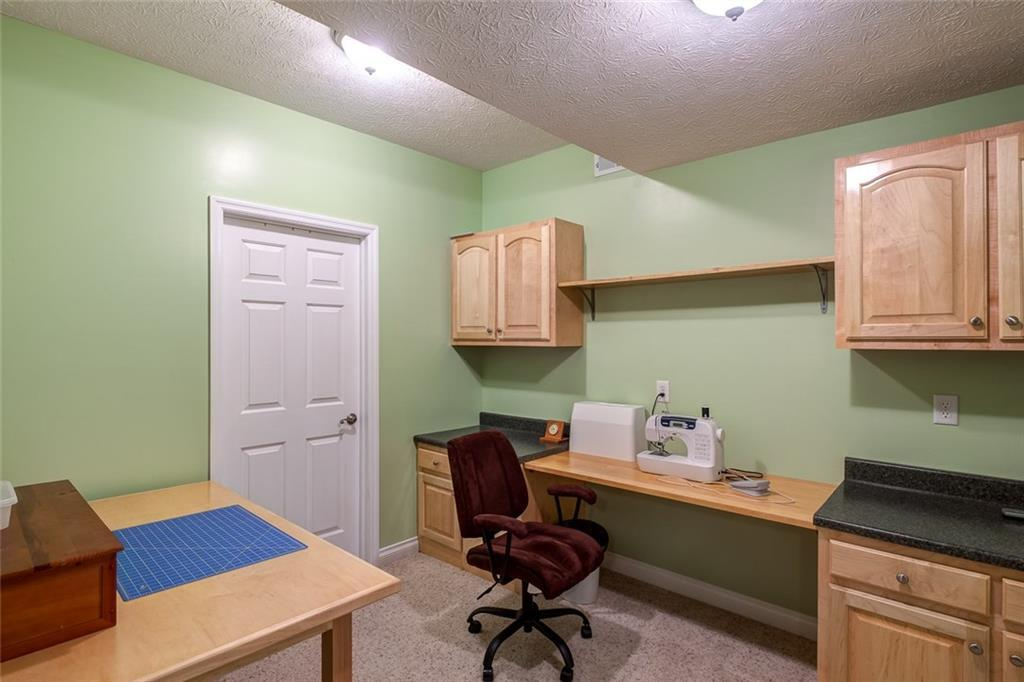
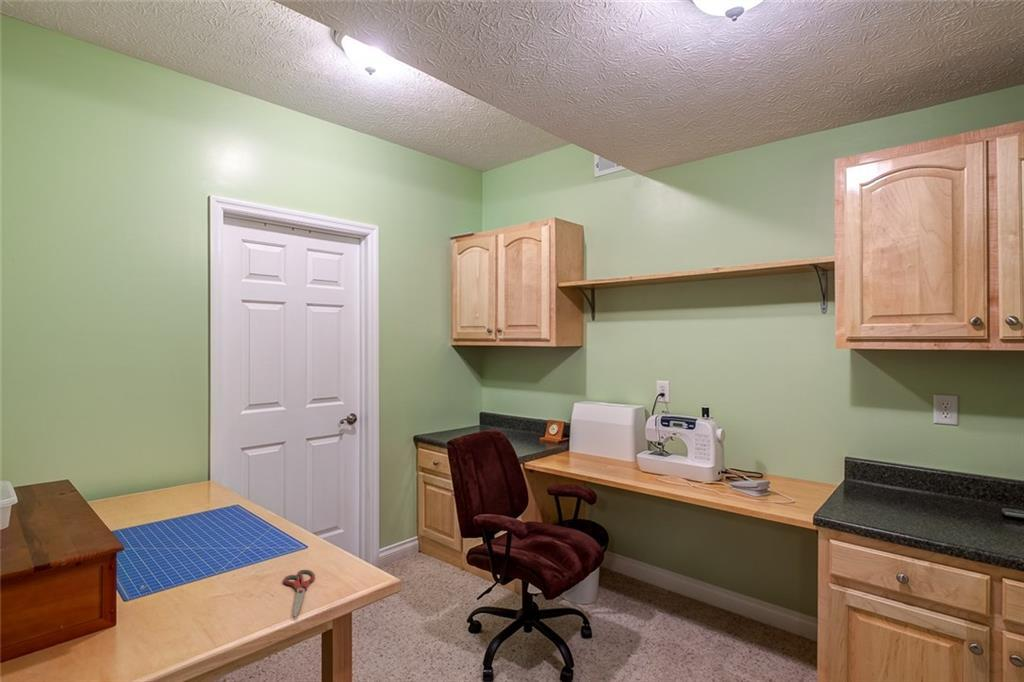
+ shears (296, 590)
